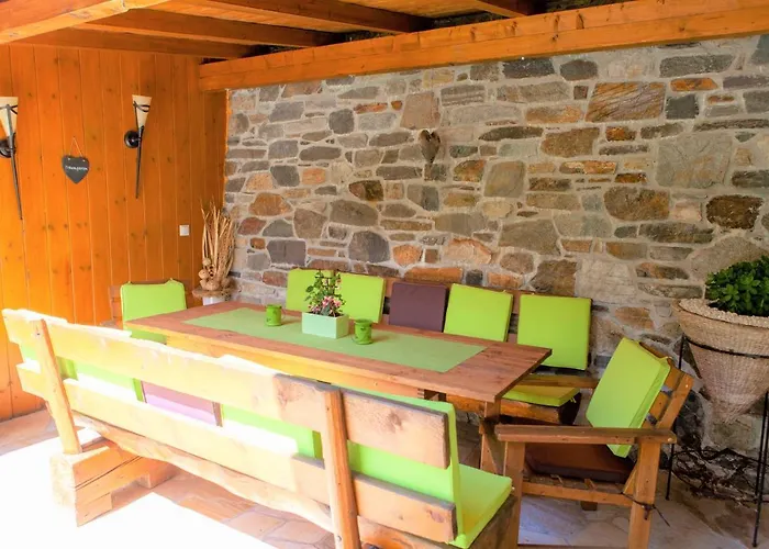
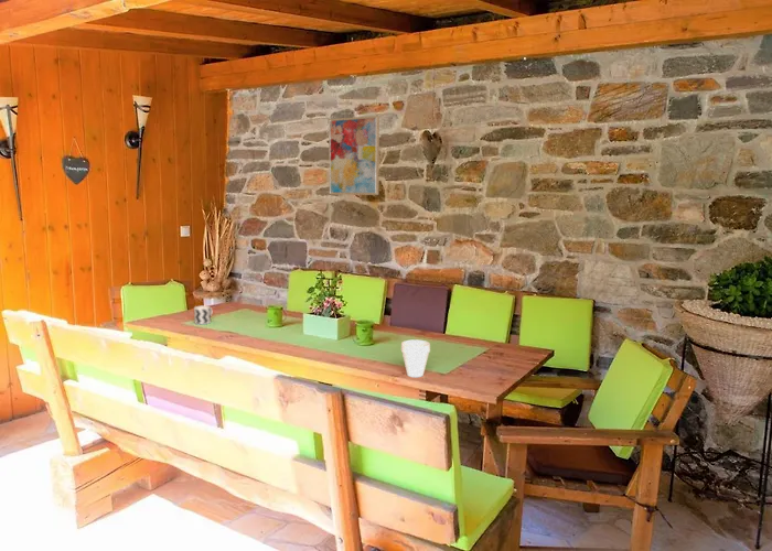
+ wall art (353, 156)
+ cup (204, 314)
+ cup (415, 358)
